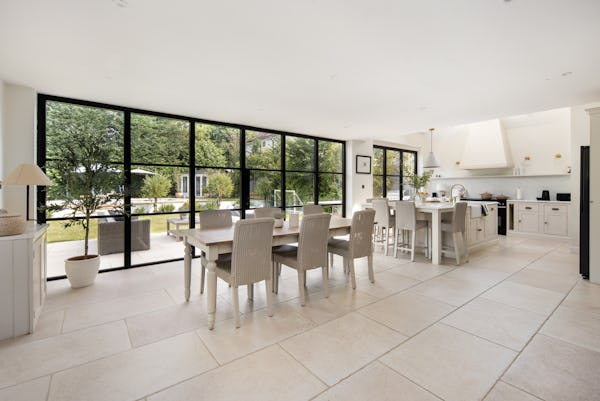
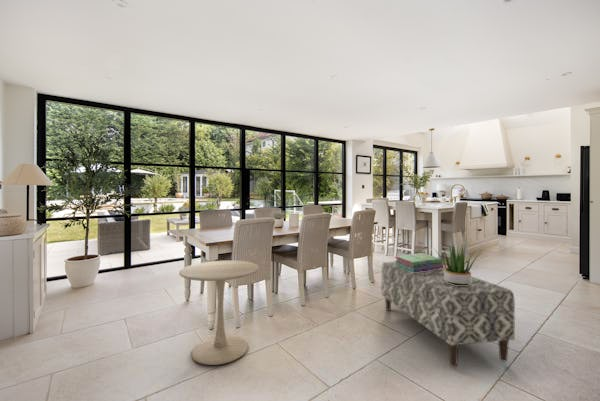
+ bench (435, 302)
+ stack of books (418, 262)
+ potted plant (457, 262)
+ side table (220, 308)
